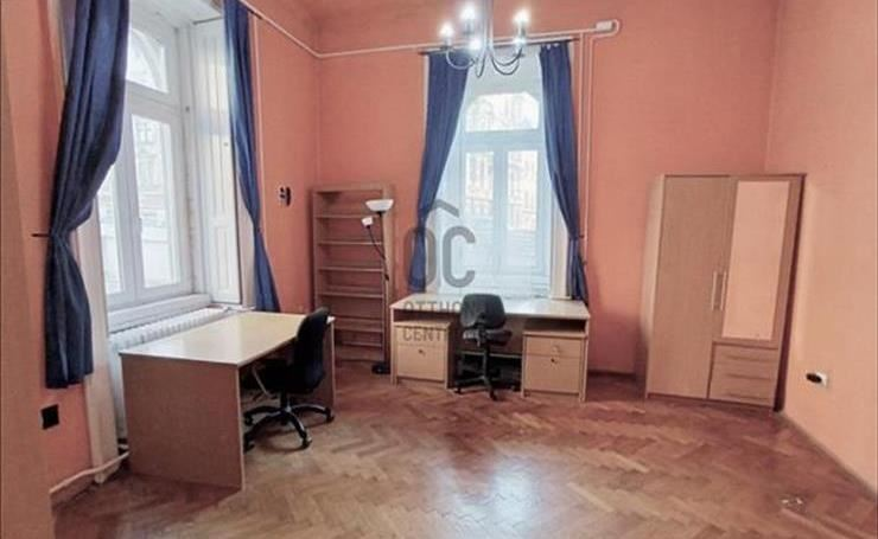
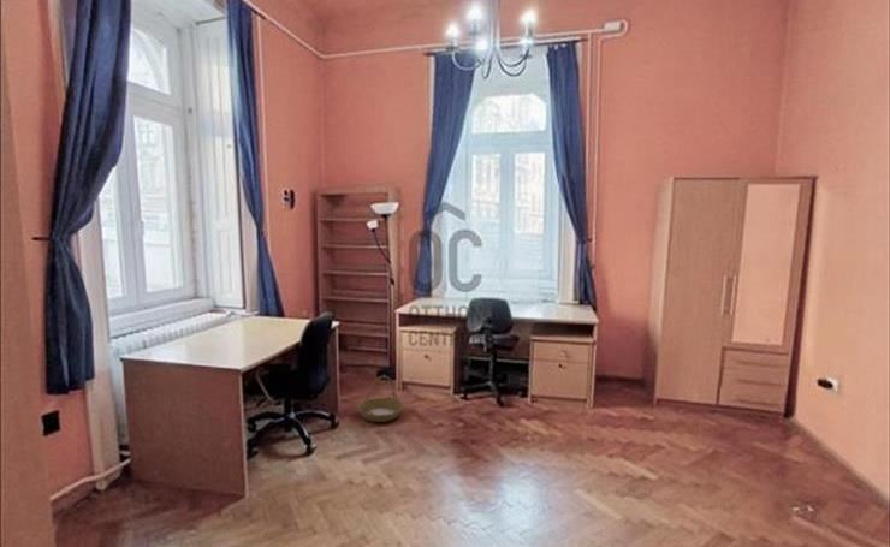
+ basket (380, 398)
